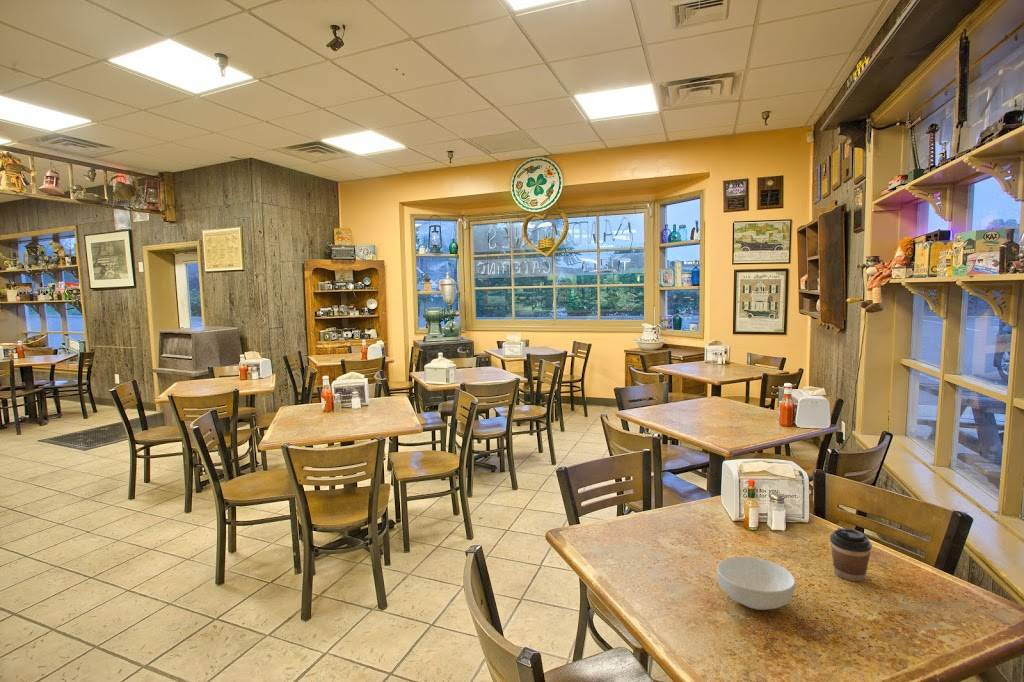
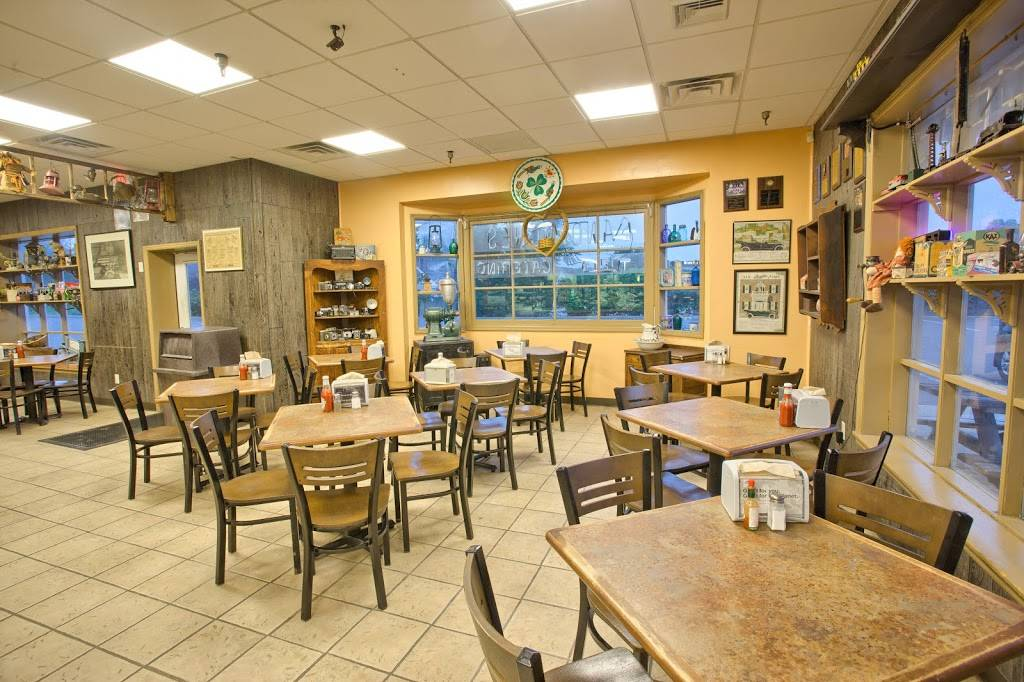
- coffee cup (850, 552)
- cereal bowl (754, 586)
